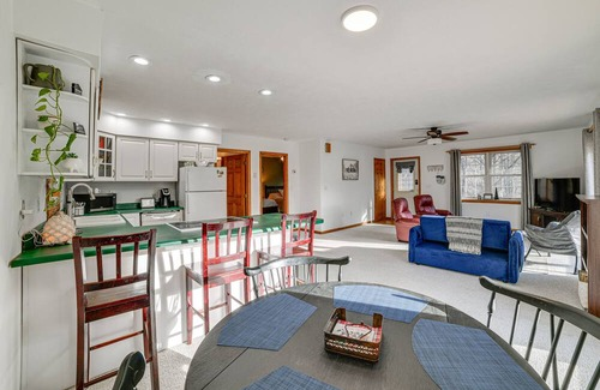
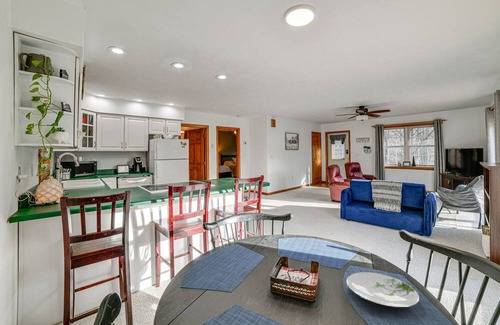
+ plate (380, 291)
